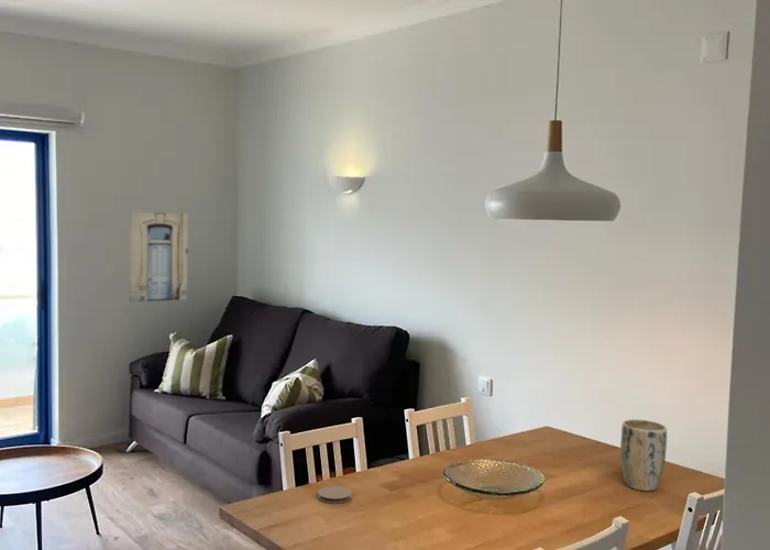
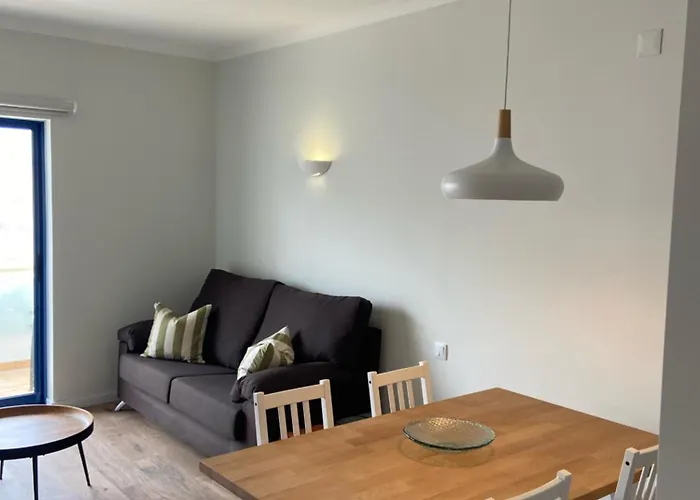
- wall art (158, 256)
- plant pot (642, 454)
- coaster (334, 494)
